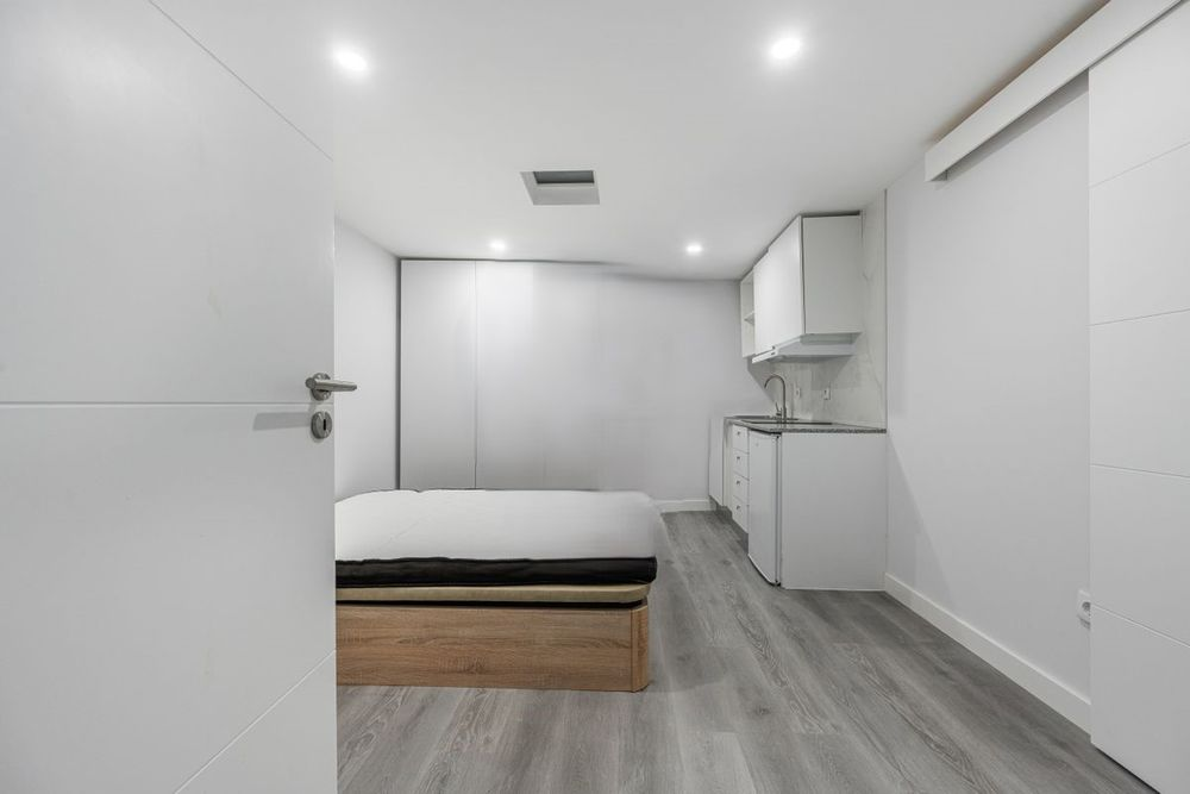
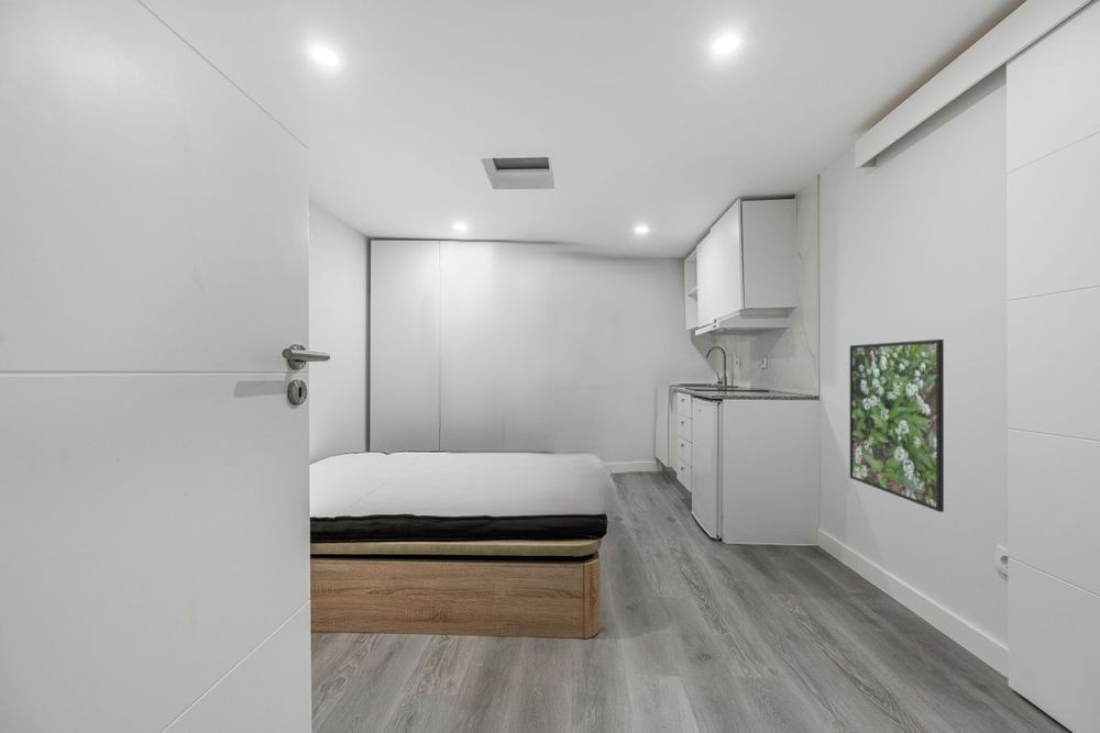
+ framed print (890, 418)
